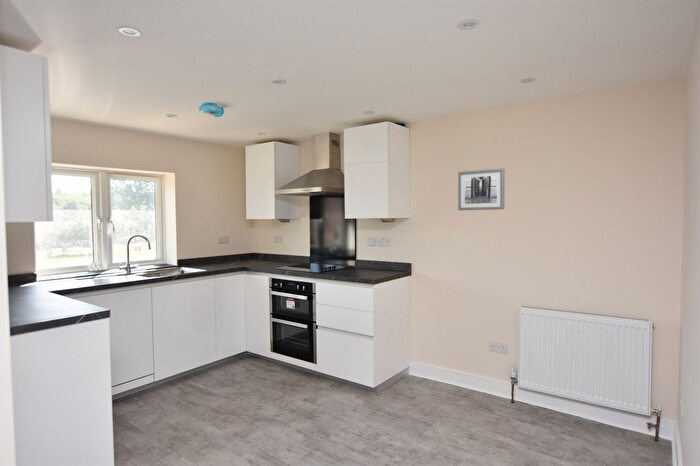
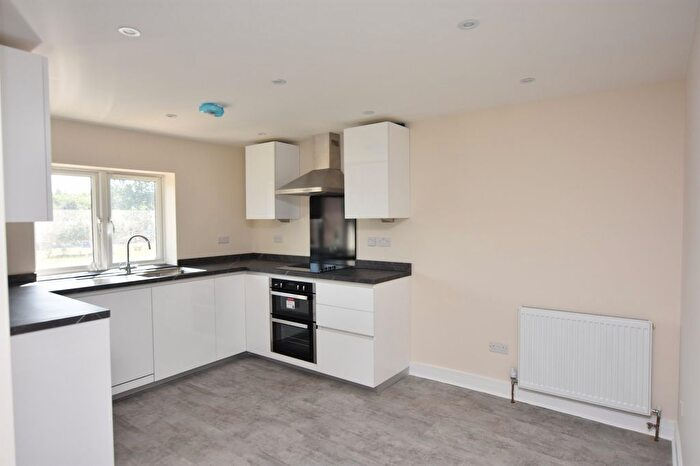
- wall art (480, 190)
